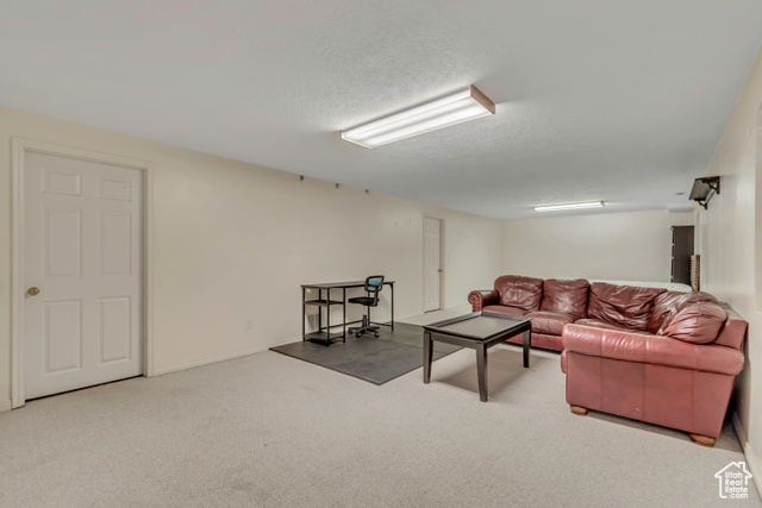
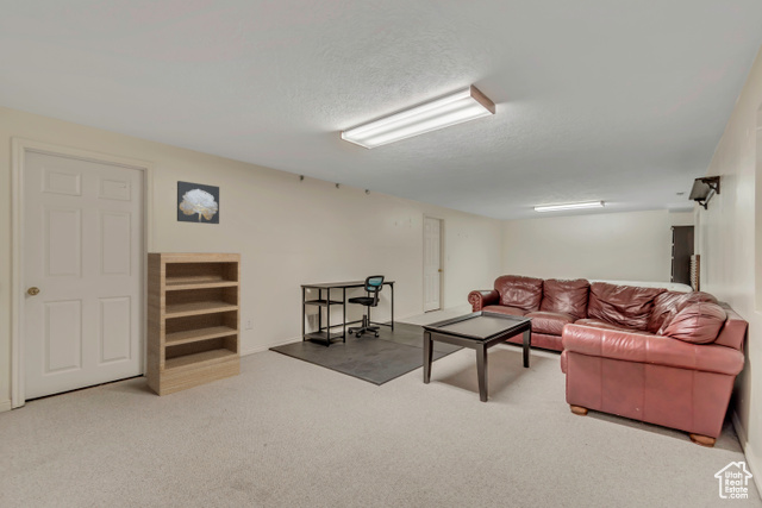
+ wall art (199, 202)
+ bookcase (195, 315)
